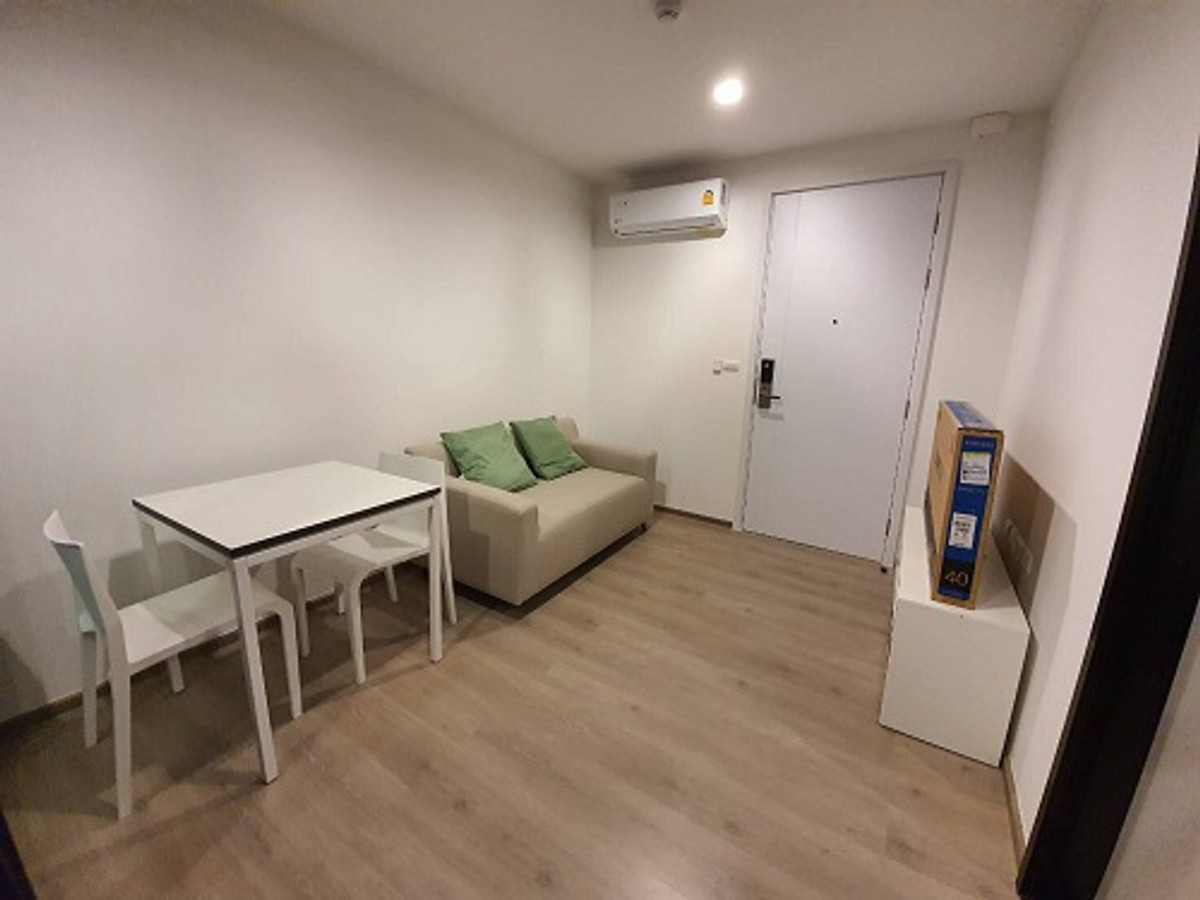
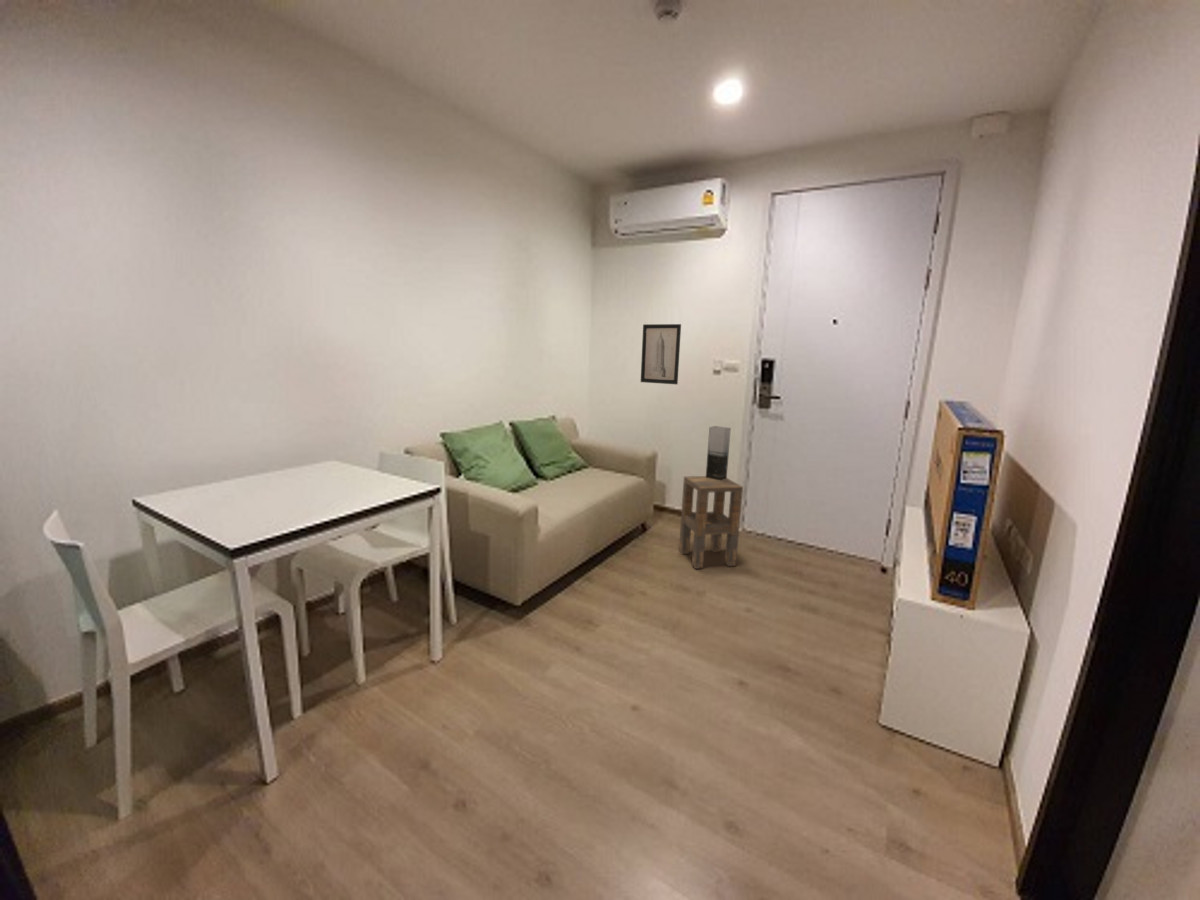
+ vase (718, 452)
+ wall art (660, 354)
+ side table (709, 520)
